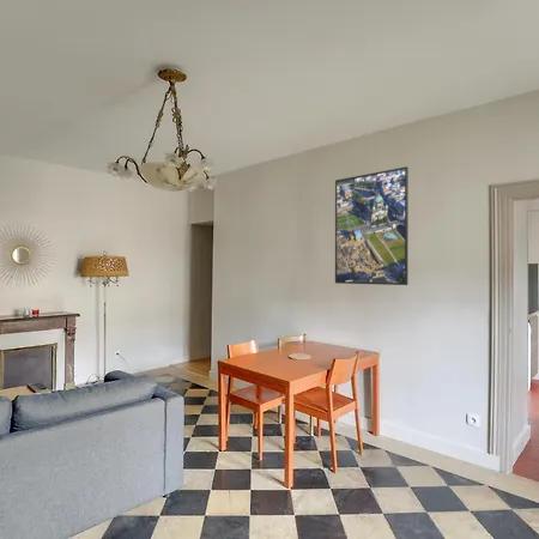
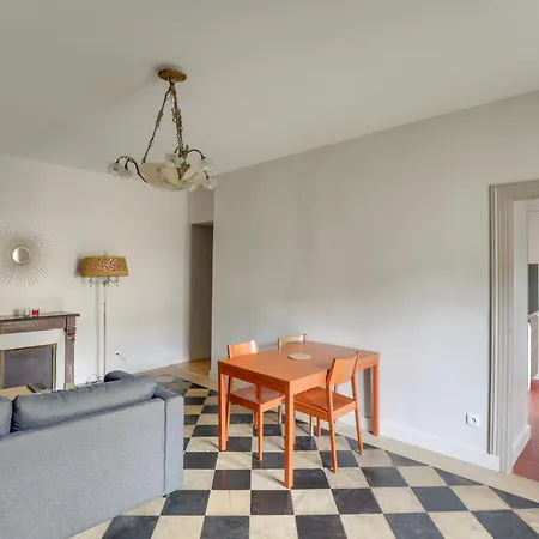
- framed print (369, 229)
